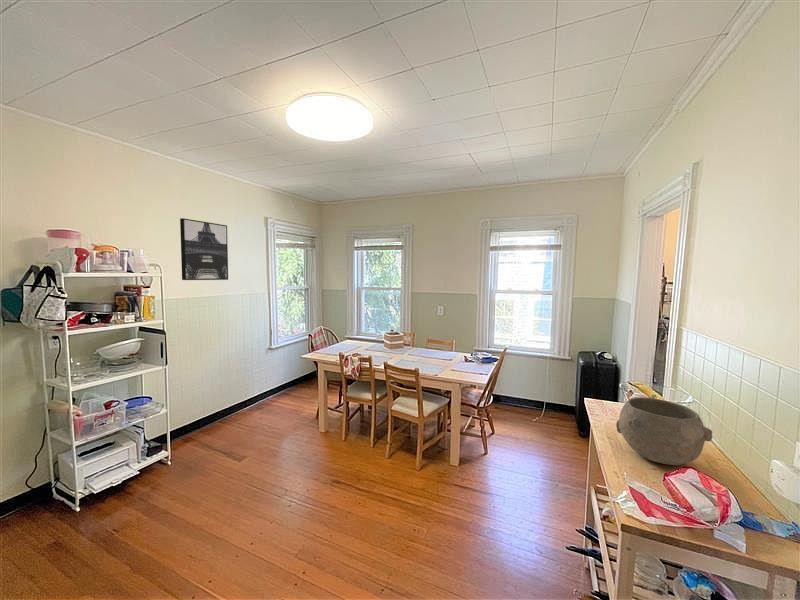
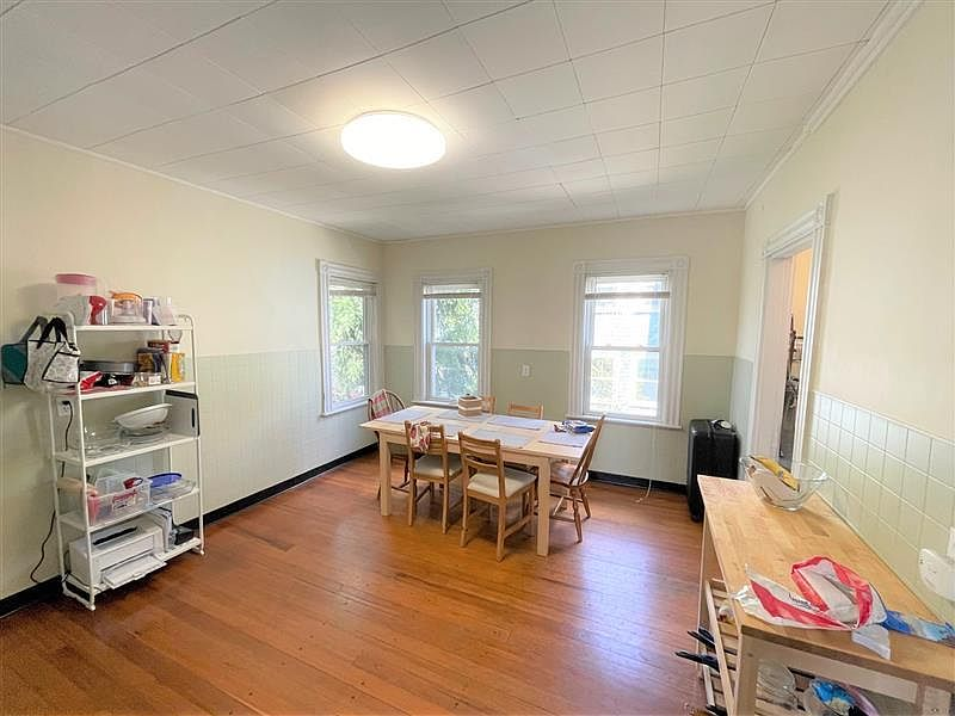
- bowl (658, 432)
- wall art (205, 251)
